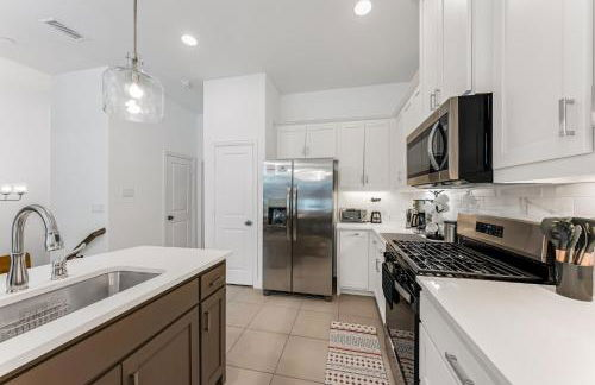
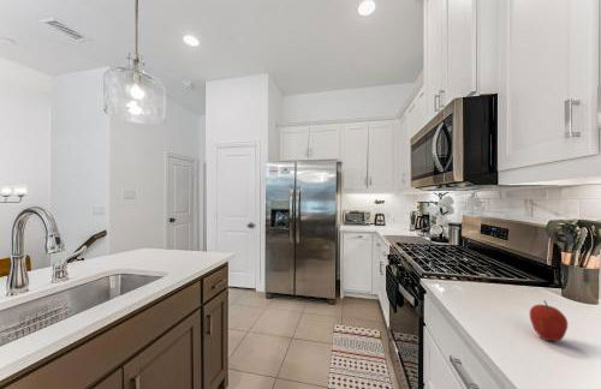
+ fruit (547, 319)
